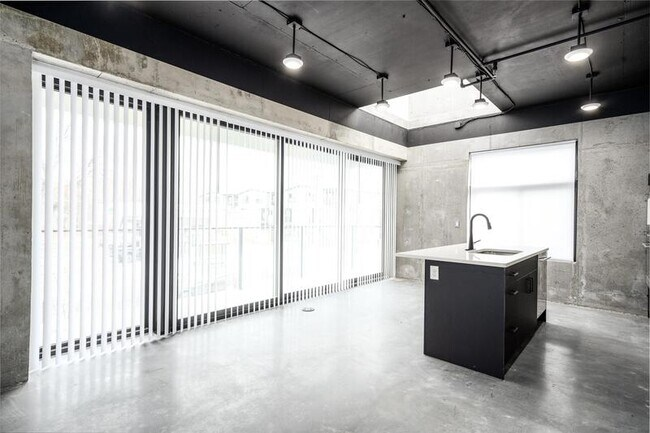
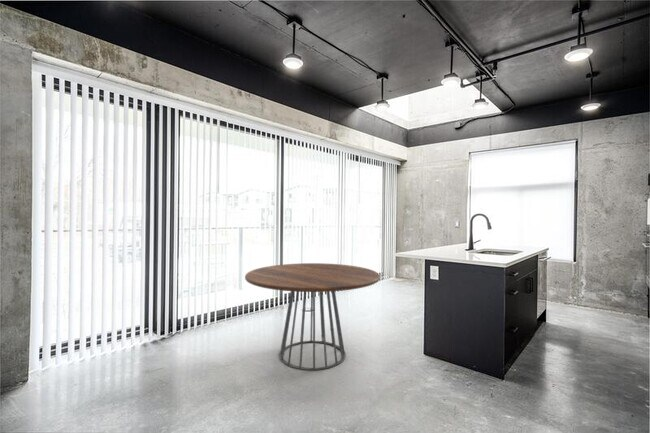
+ dining table (312, 313)
